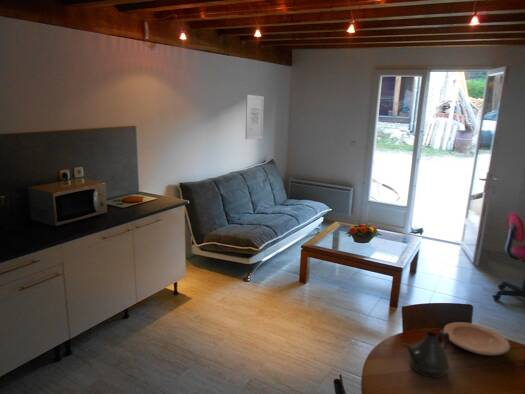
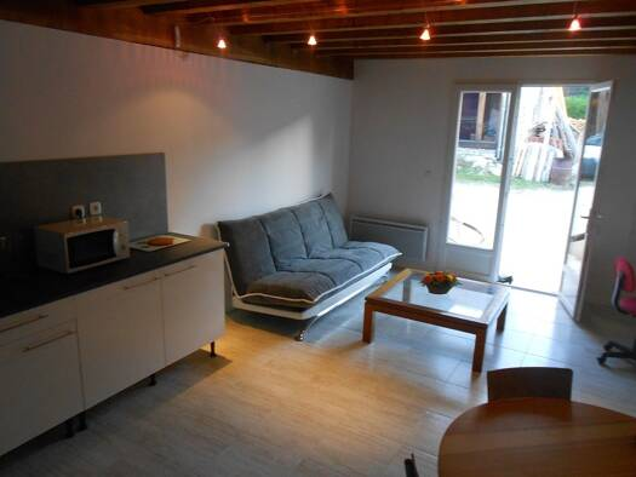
- plate (475, 340)
- teapot (423, 351)
- wall art (254, 117)
